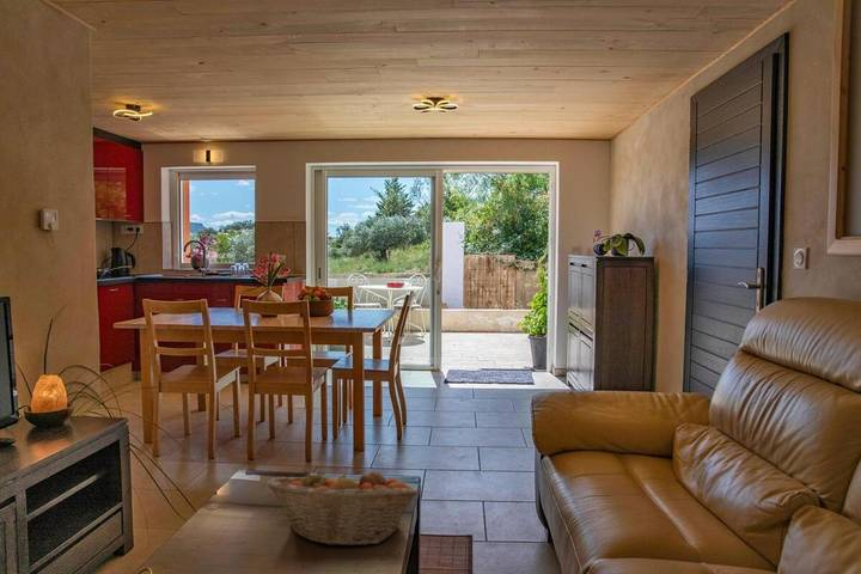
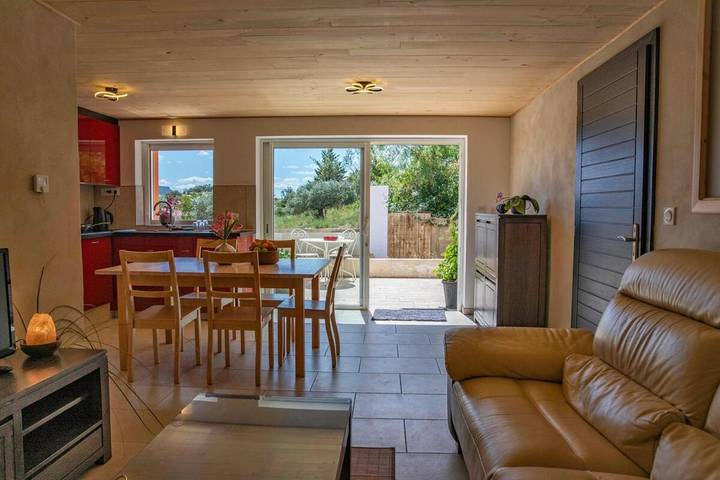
- fruit basket (342, 497)
